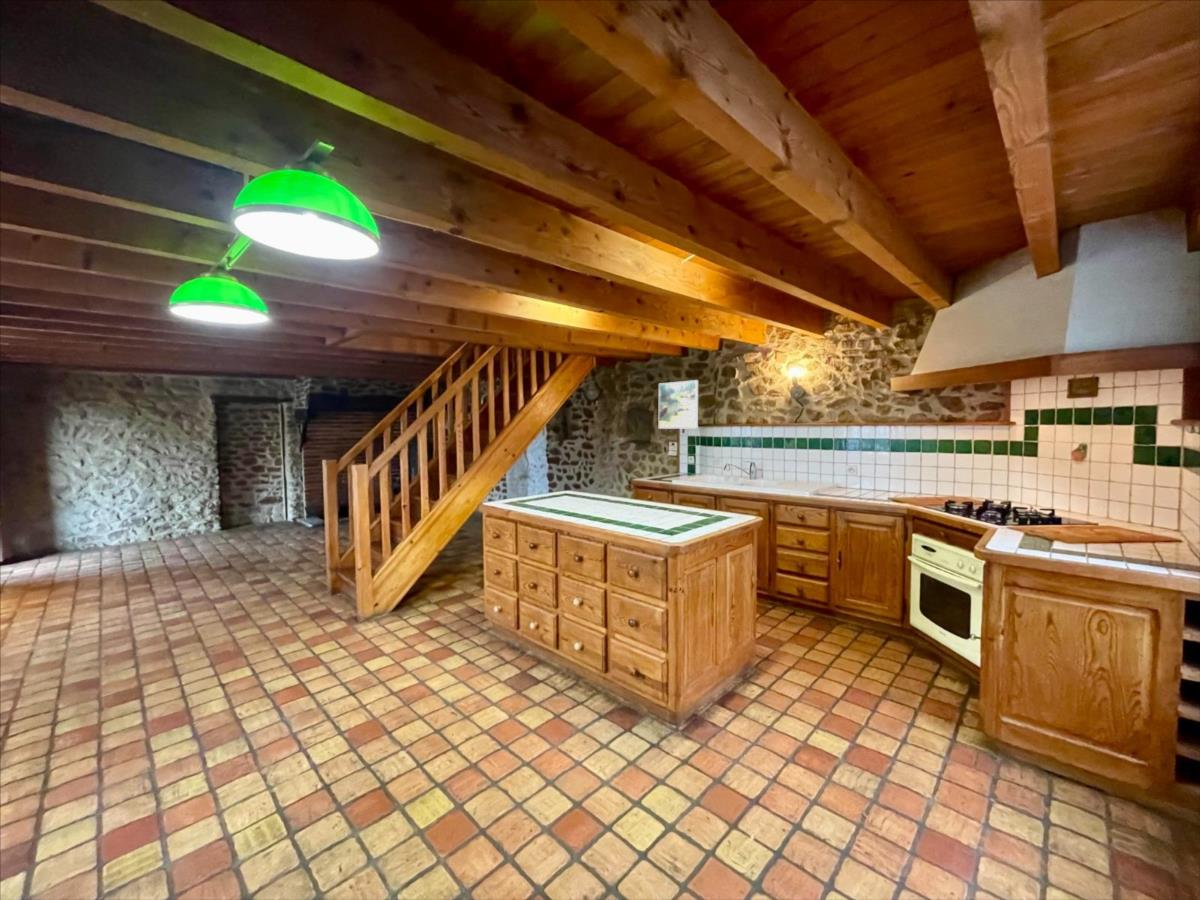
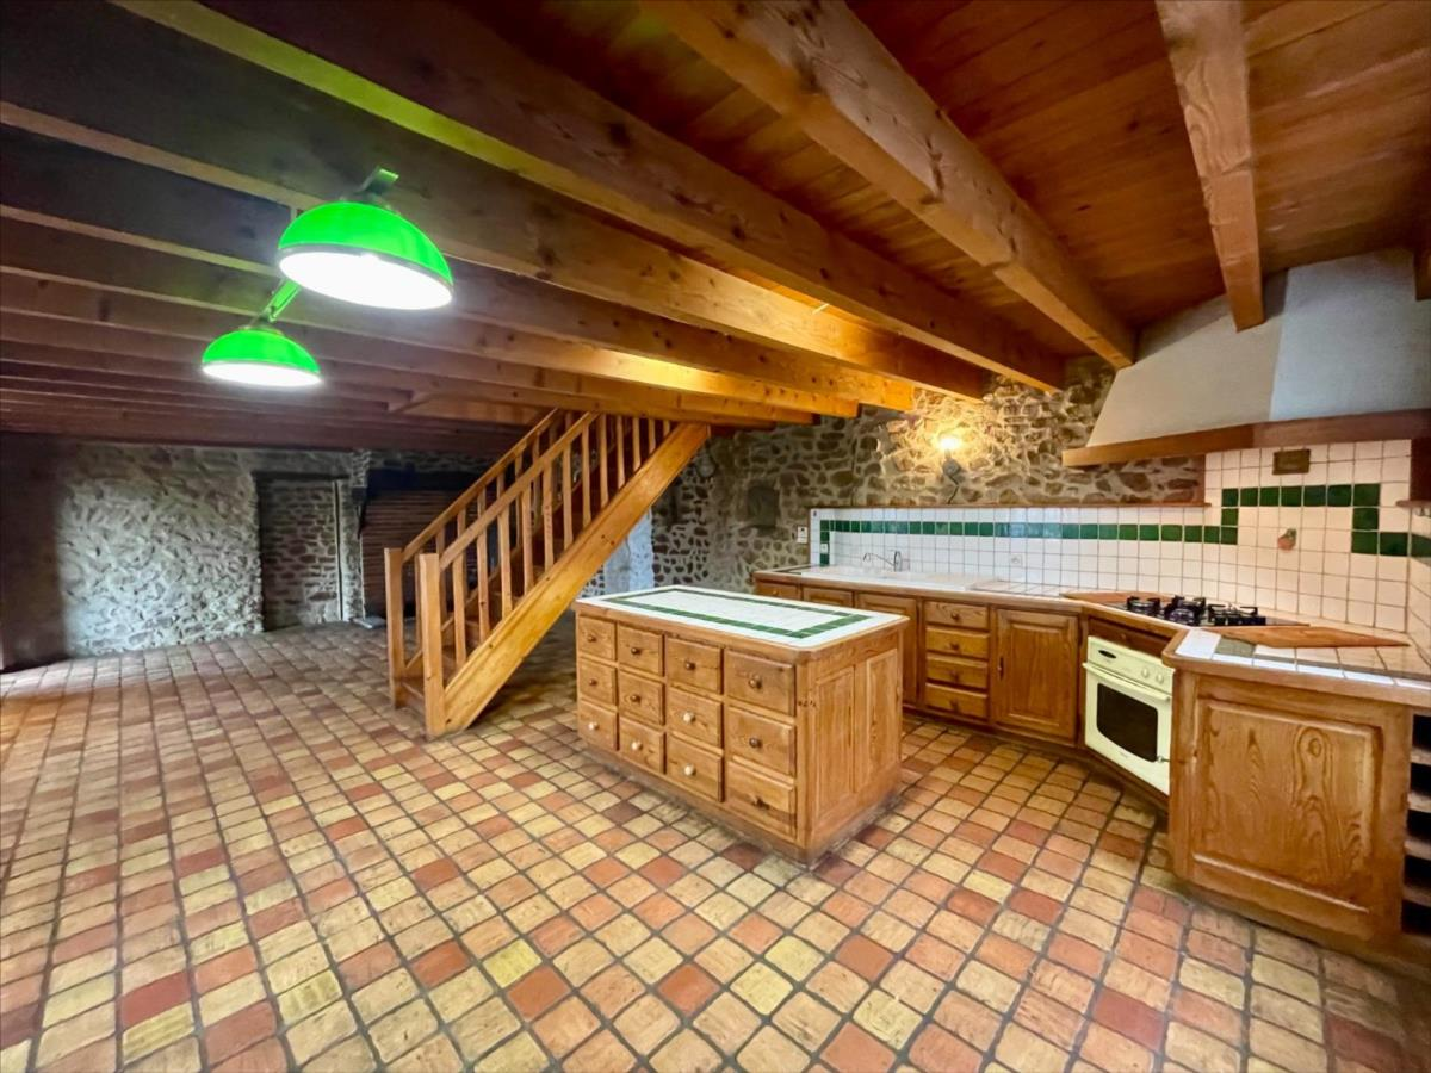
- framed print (677, 405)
